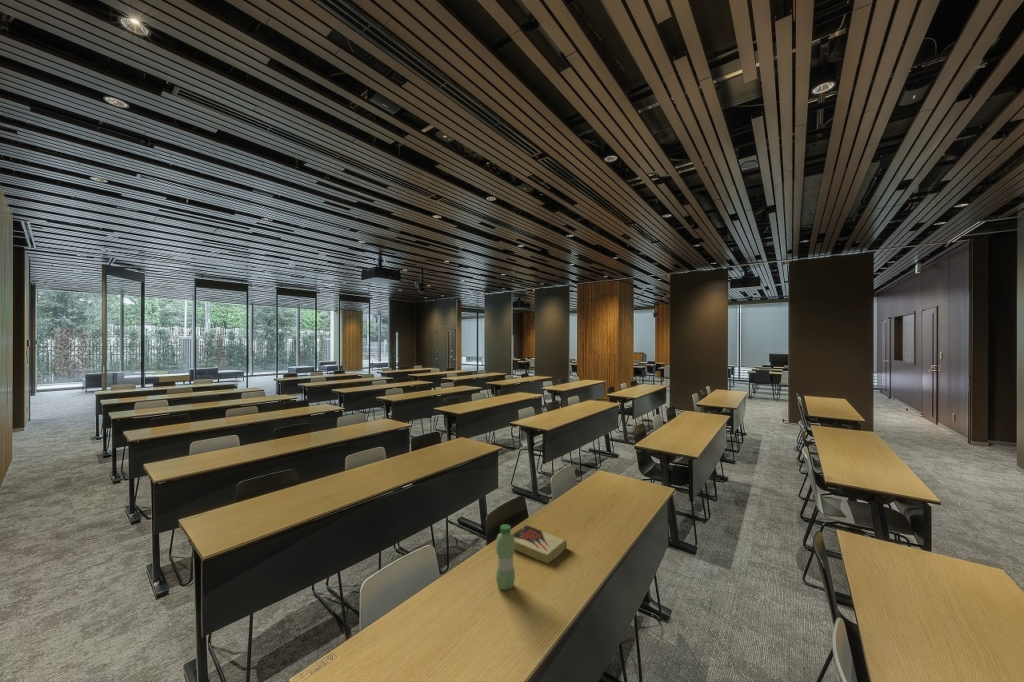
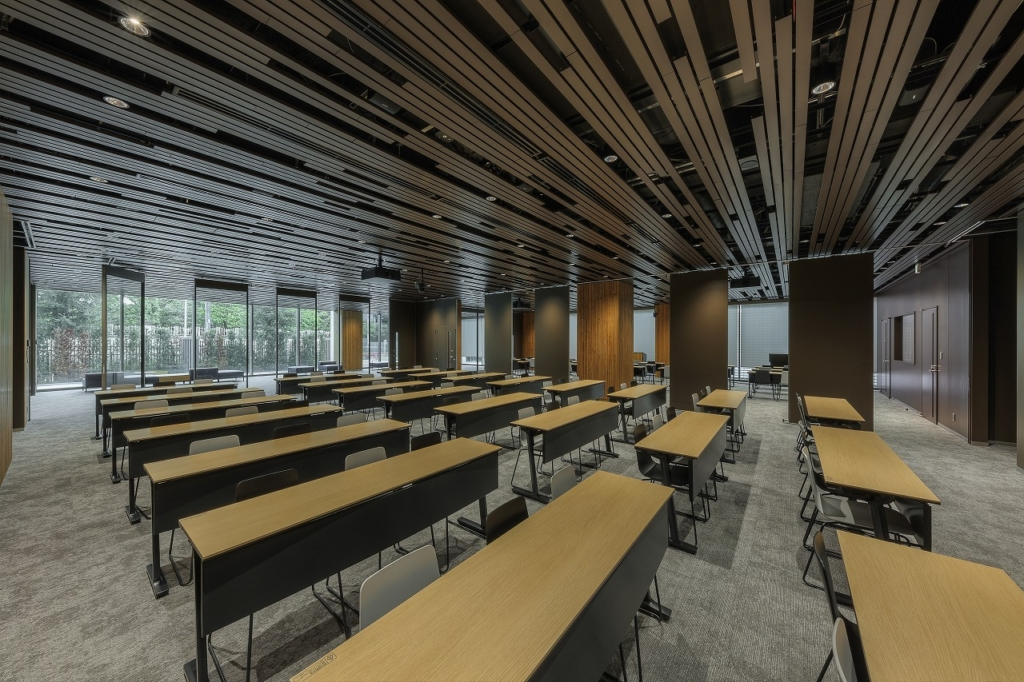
- water bottle (505, 556)
- book (536, 543)
